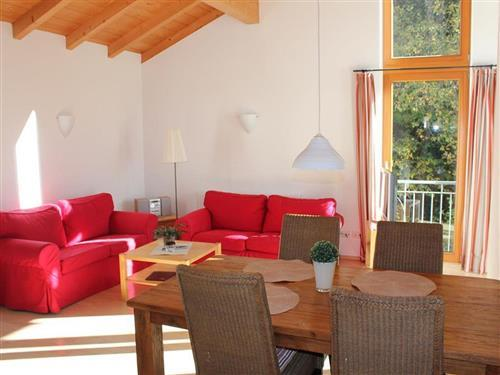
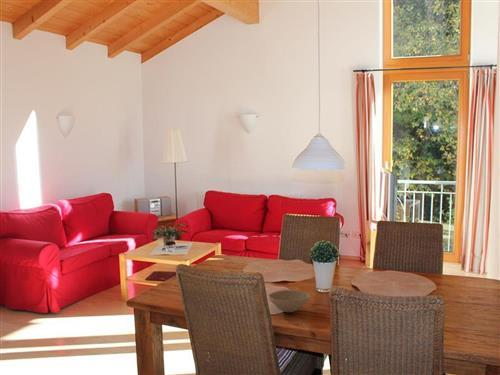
+ bowl (289, 303)
